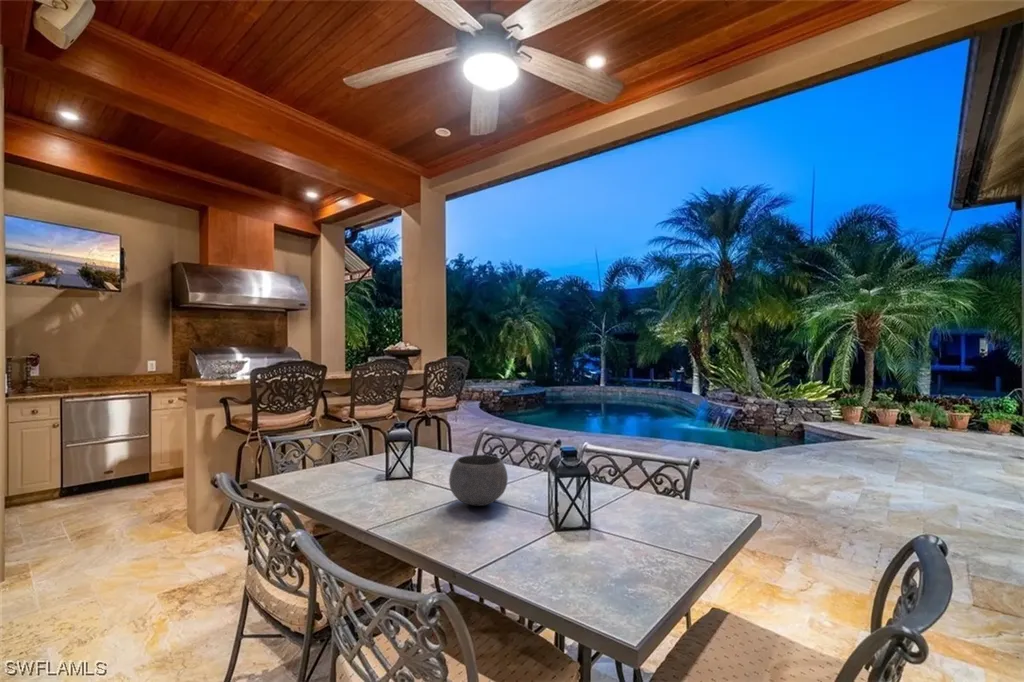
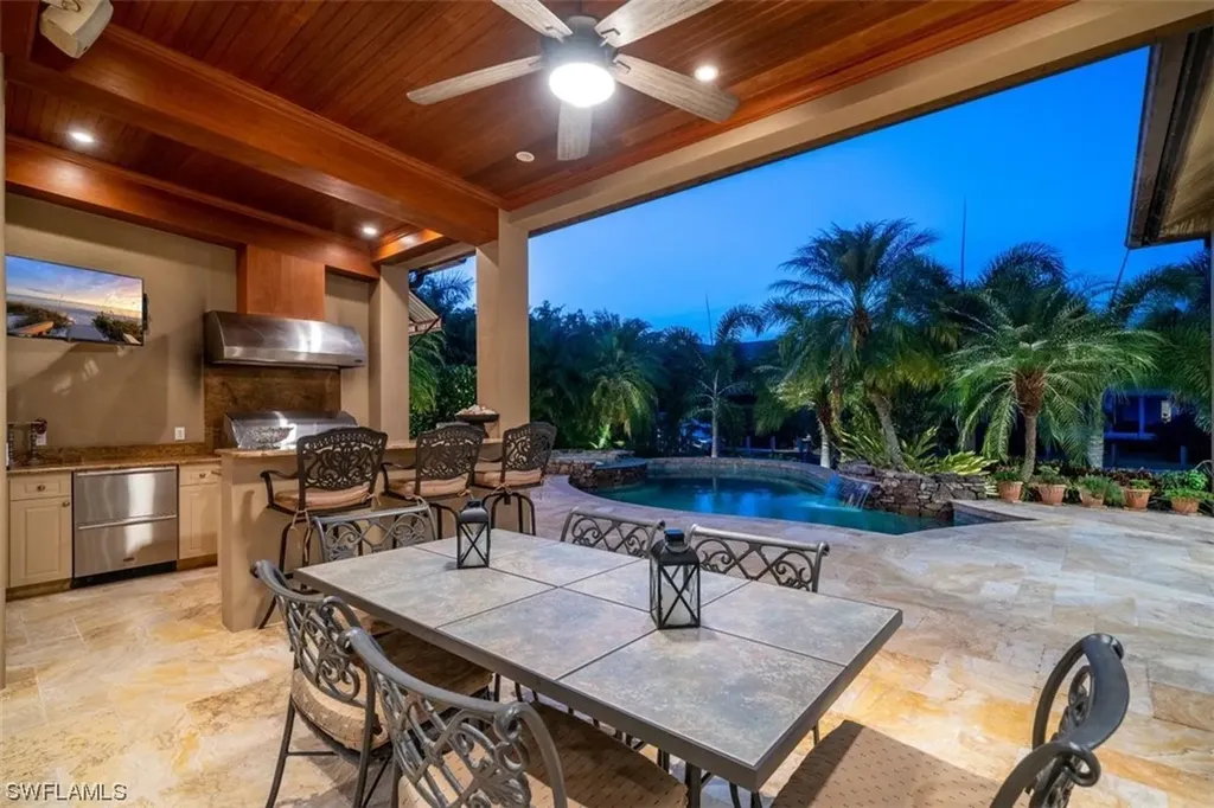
- bowl (478, 481)
